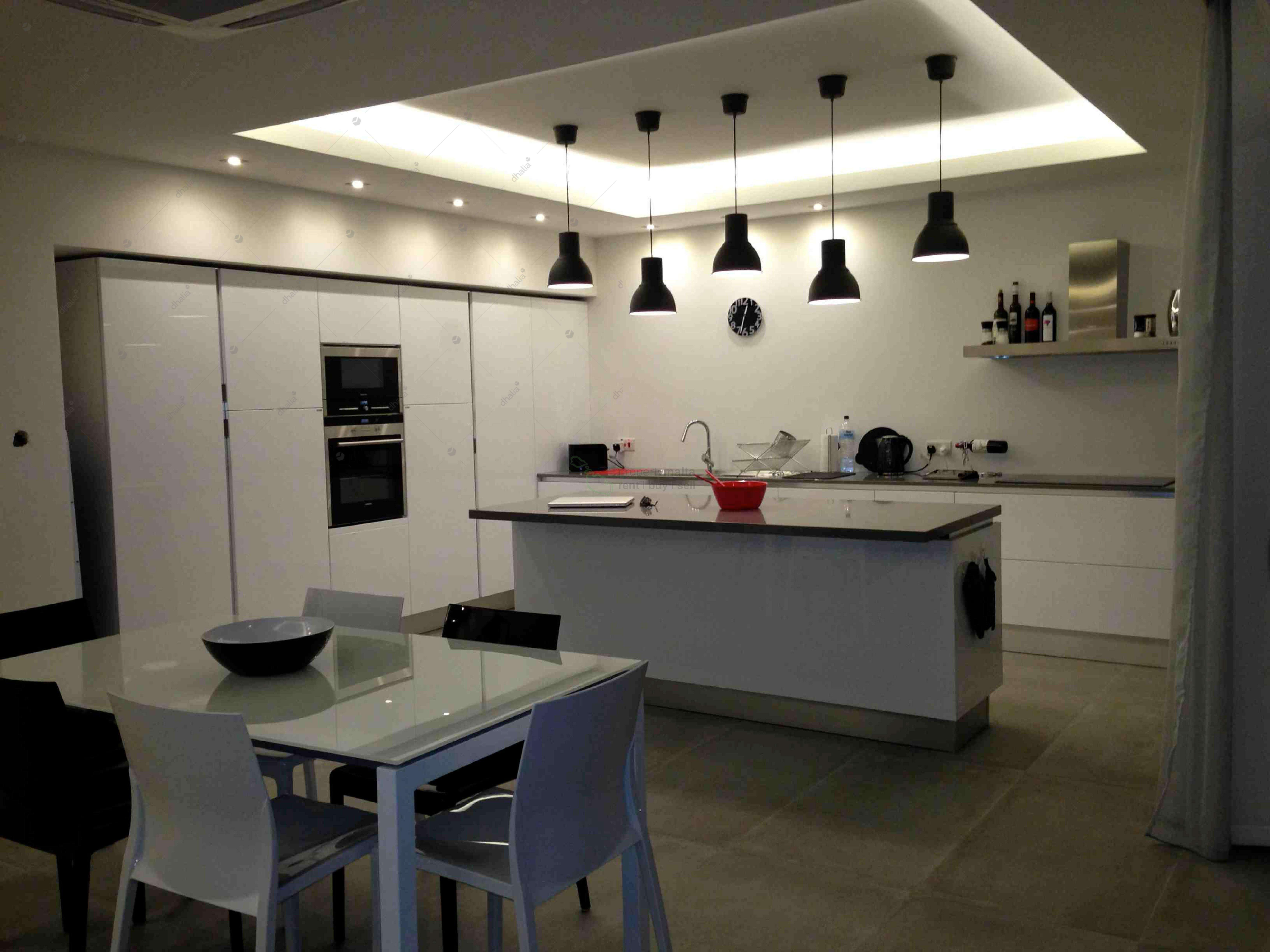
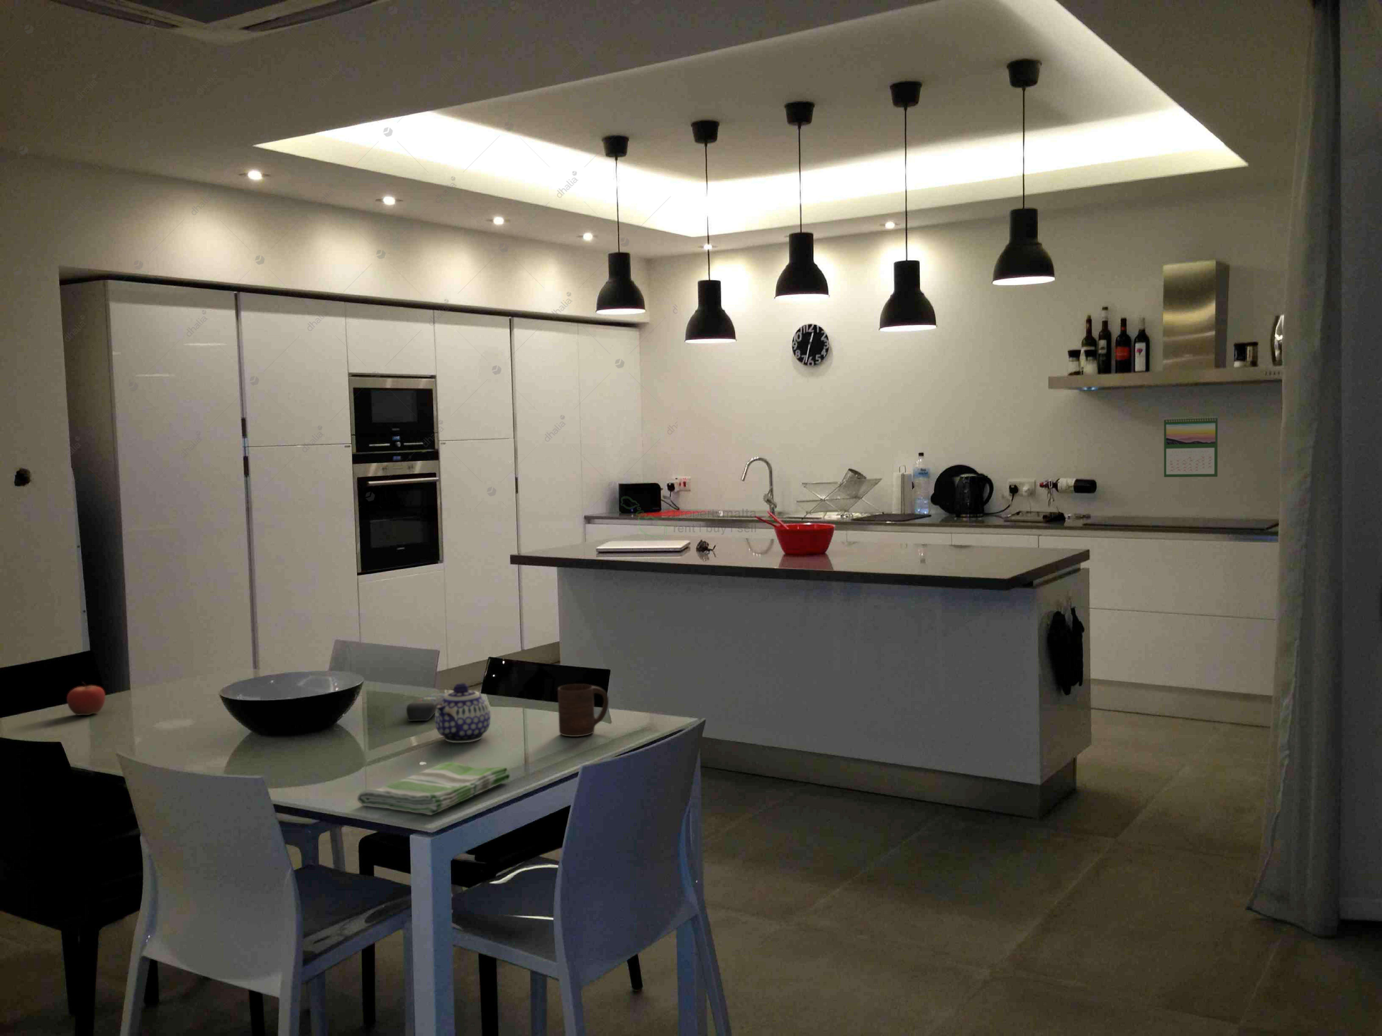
+ remote control (431, 703)
+ cup (581, 710)
+ fruit (86, 698)
+ teapot (461, 711)
+ calendar (1190, 446)
+ dish towel (435, 784)
